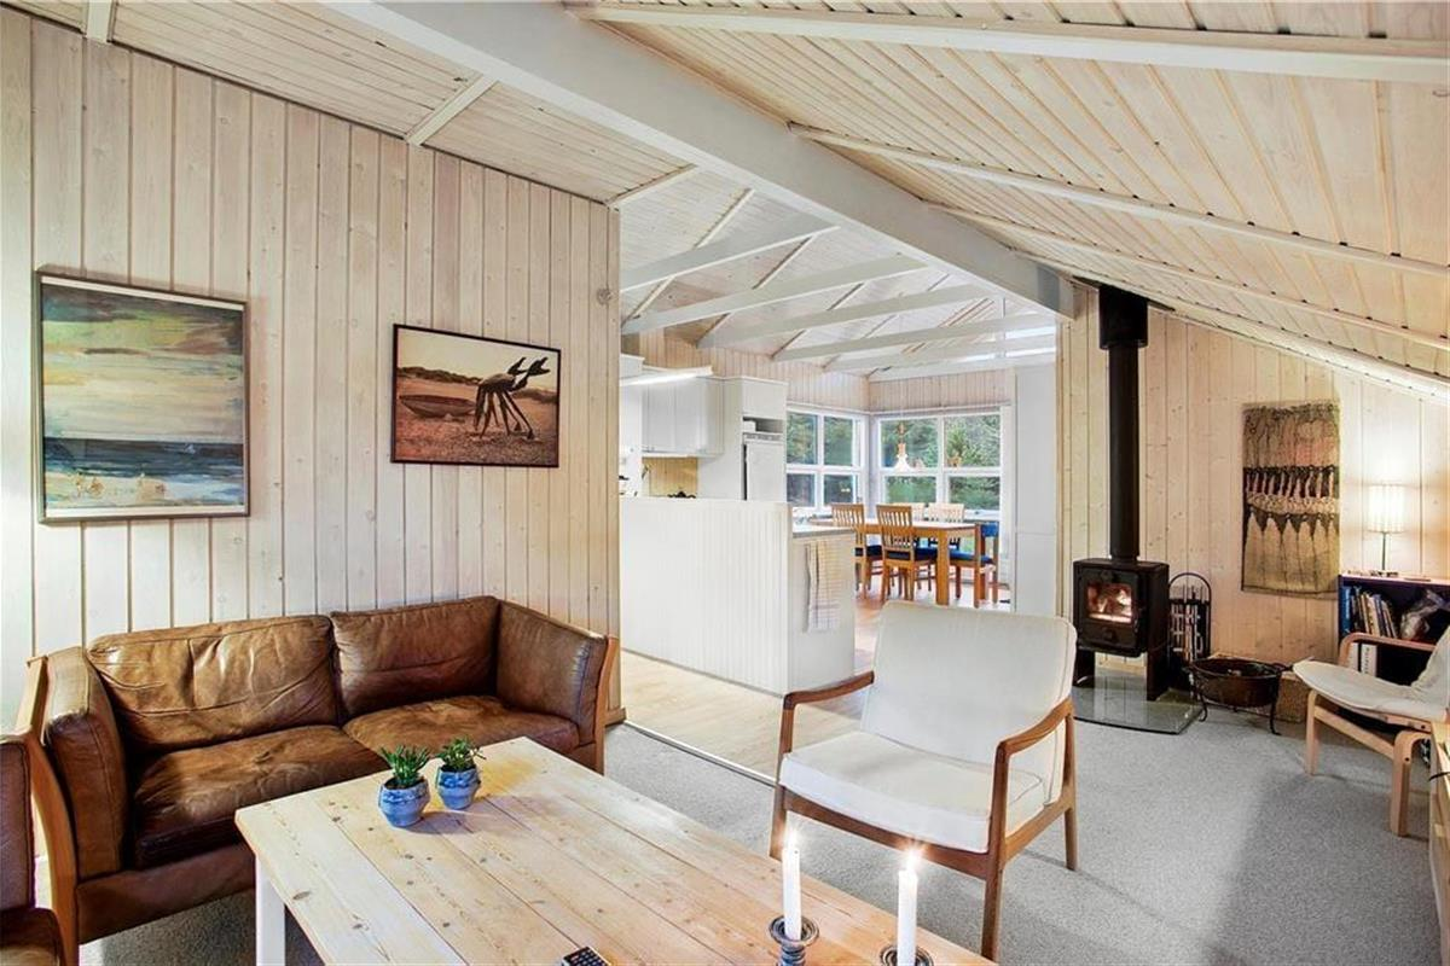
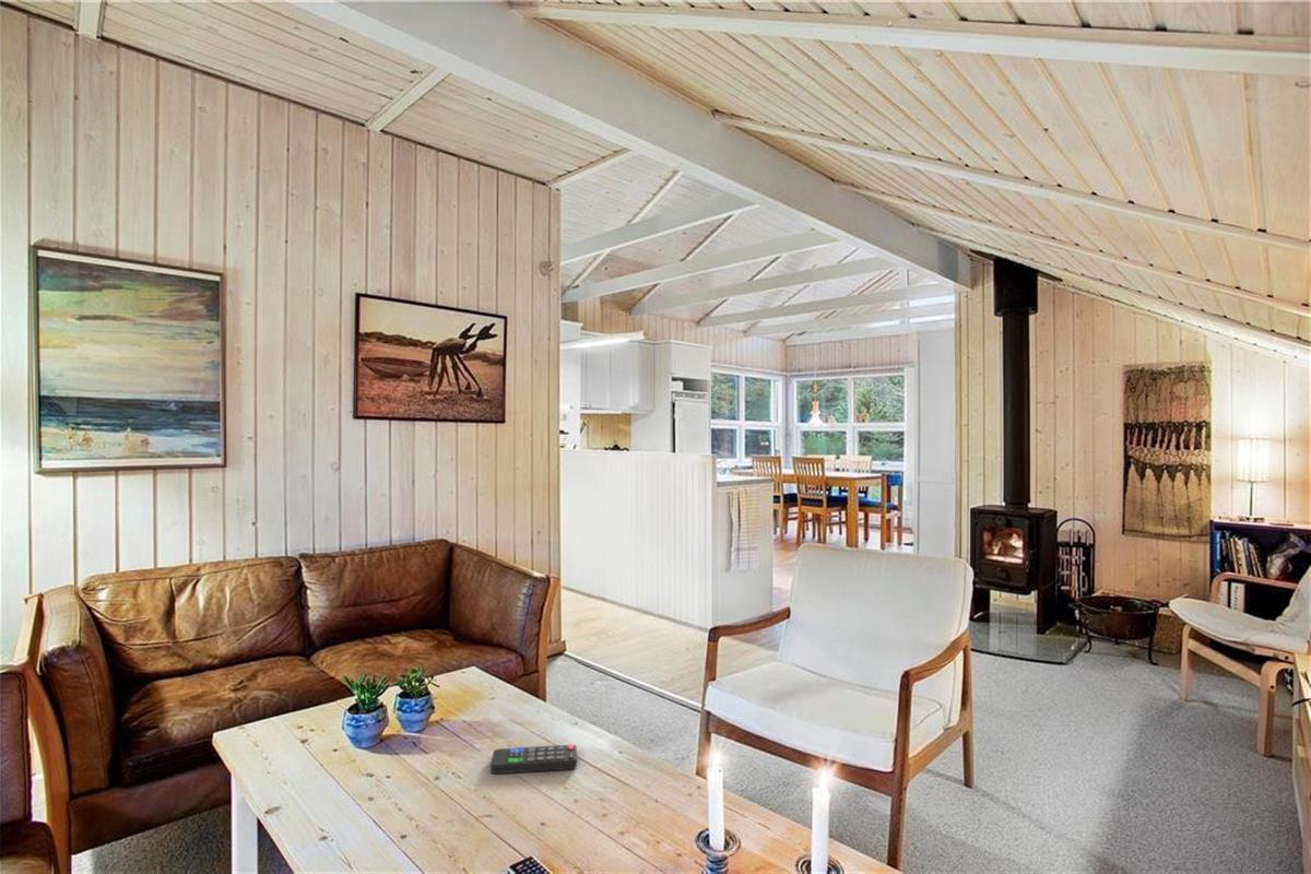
+ remote control (534, 758)
